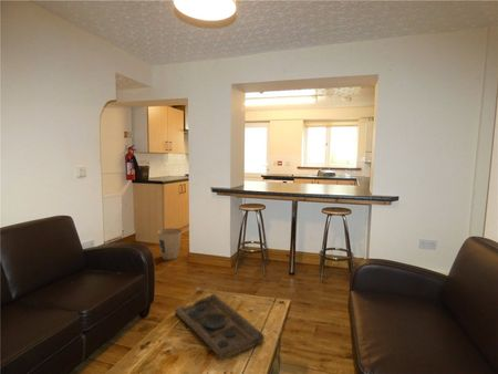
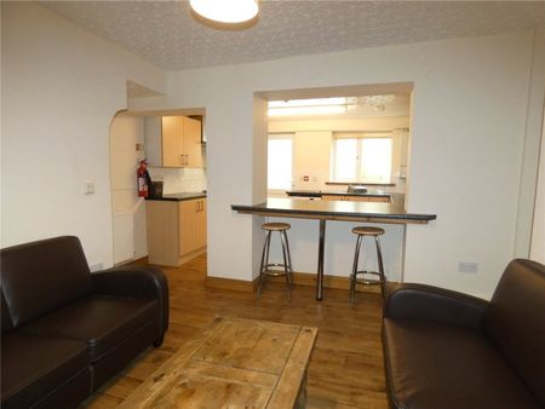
- decorative tray (216, 322)
- trash can (169, 243)
